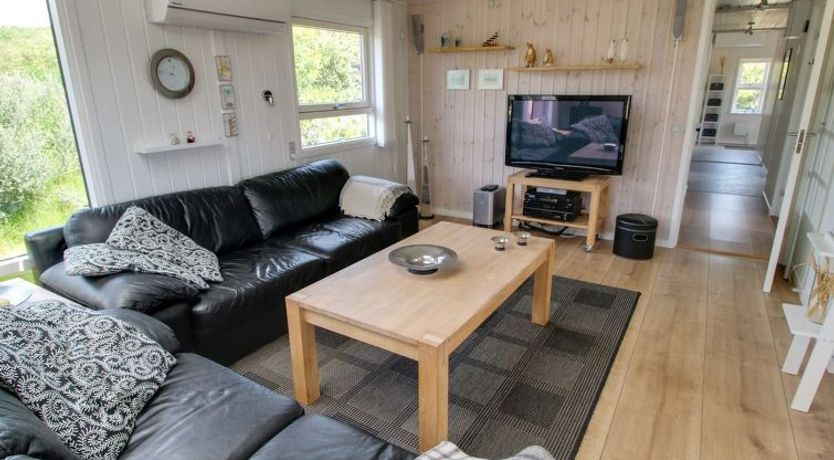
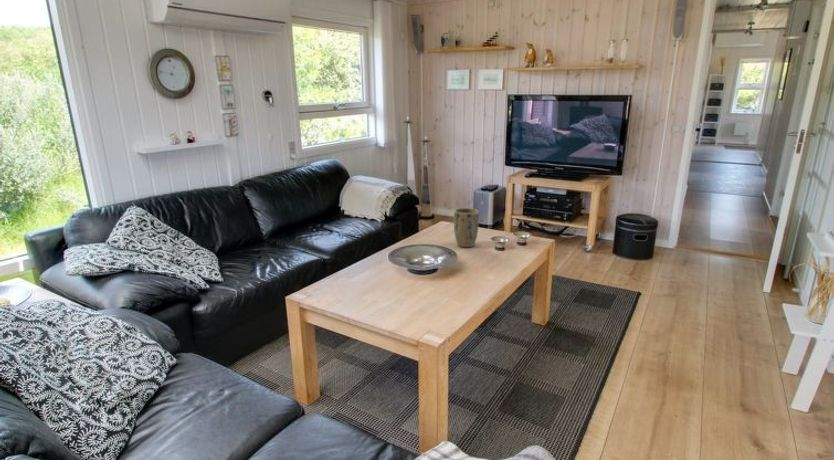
+ plant pot (465, 227)
